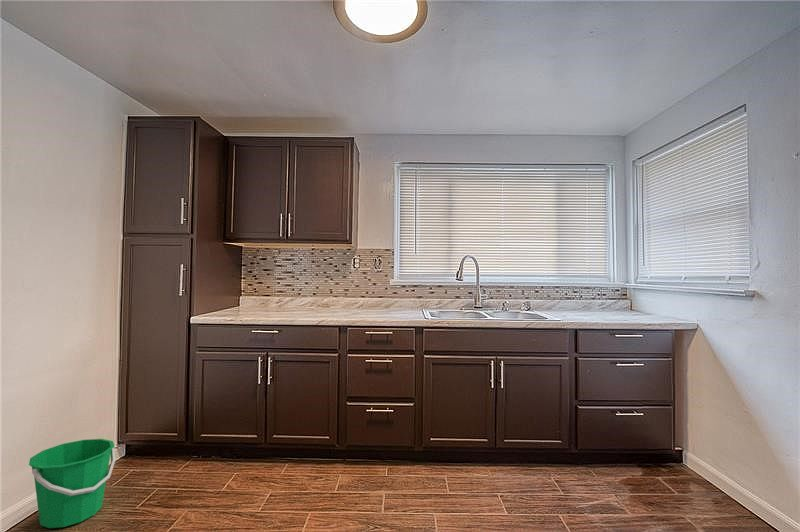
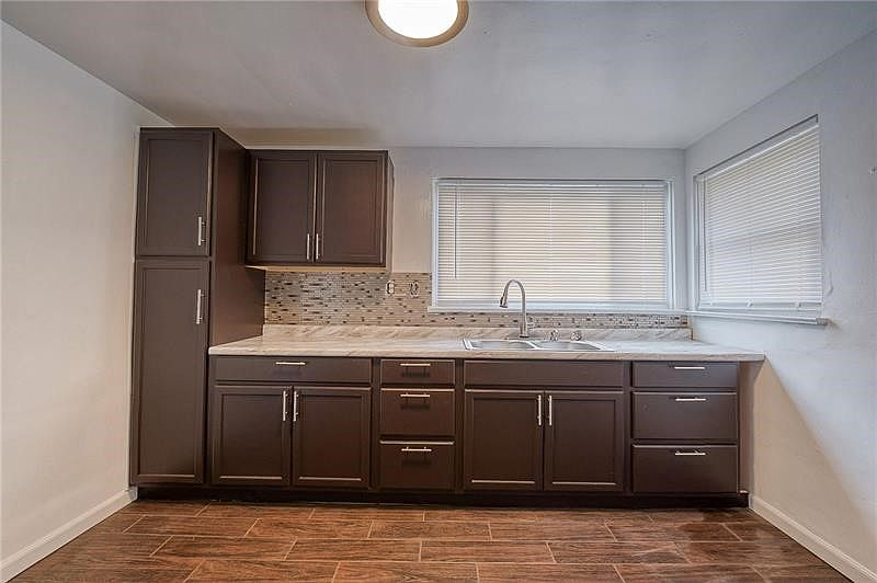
- bucket (72, 483)
